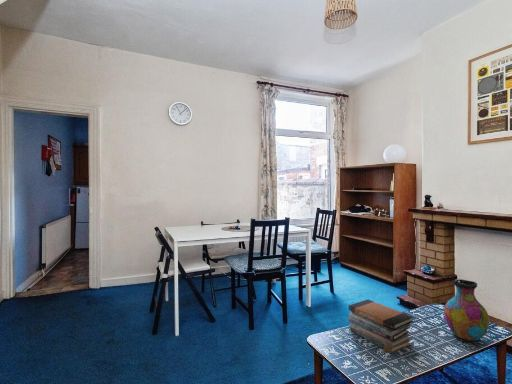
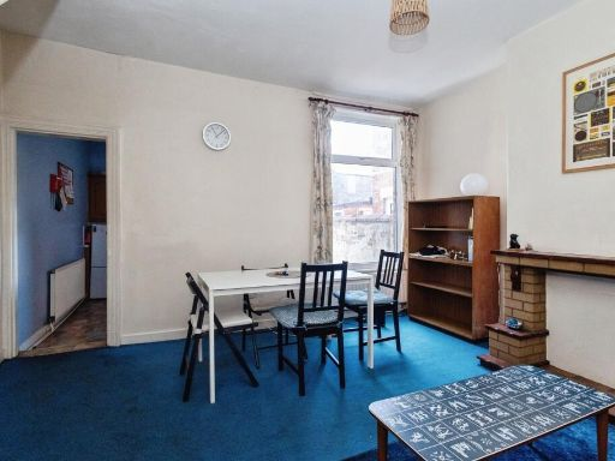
- book stack (378, 323)
- vase (465, 310)
